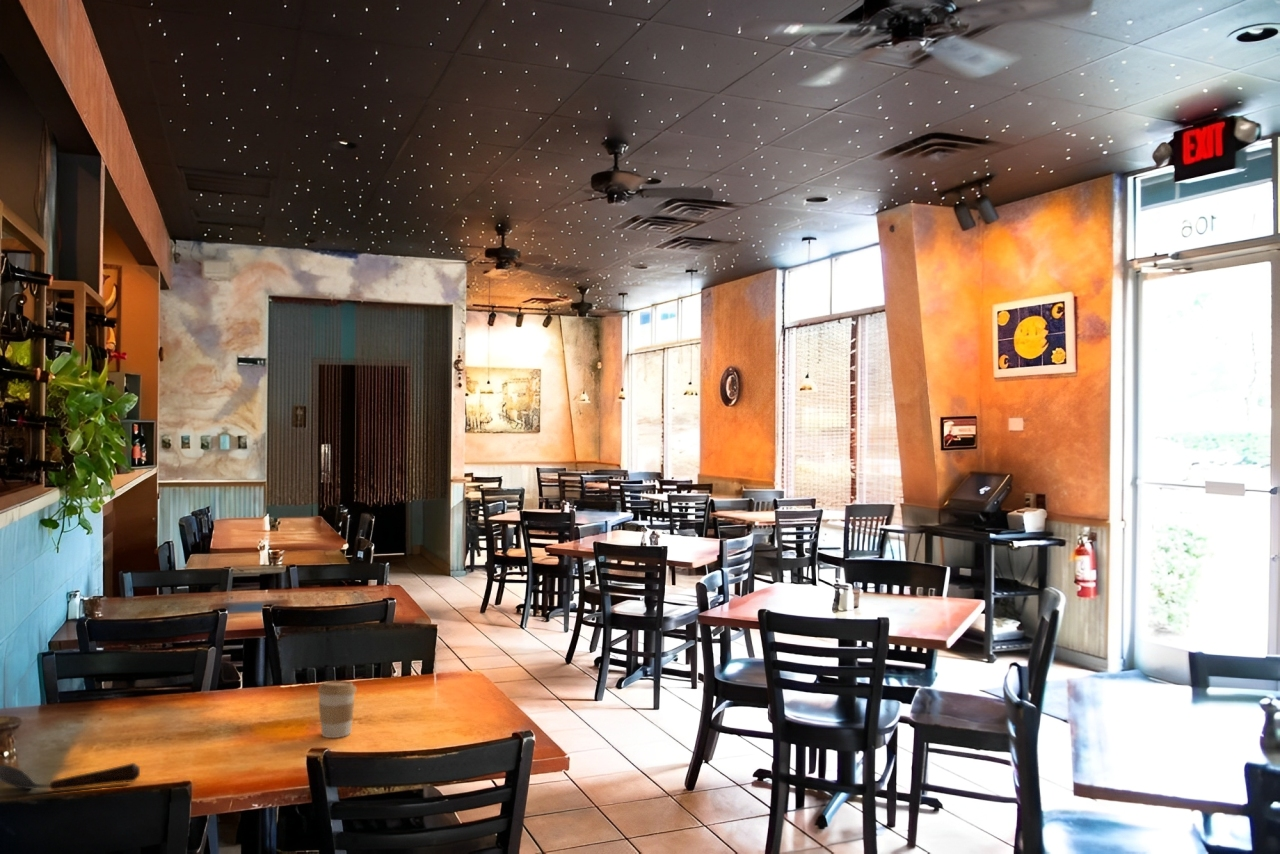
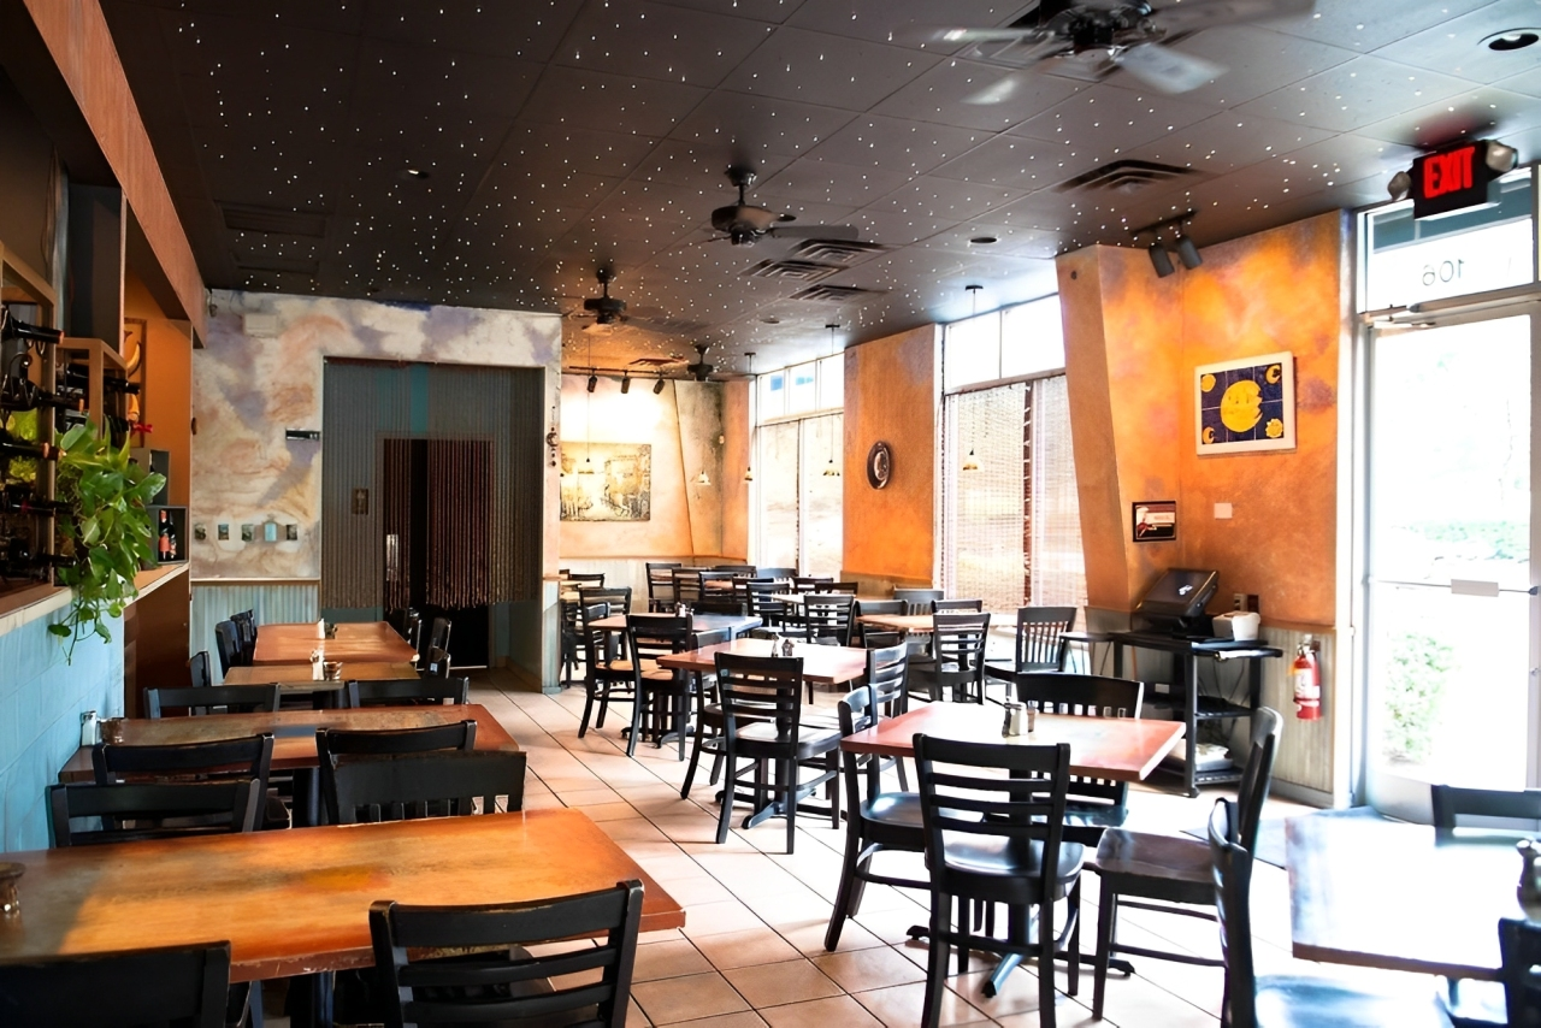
- spoon (63, 778)
- coffee cup (336, 707)
